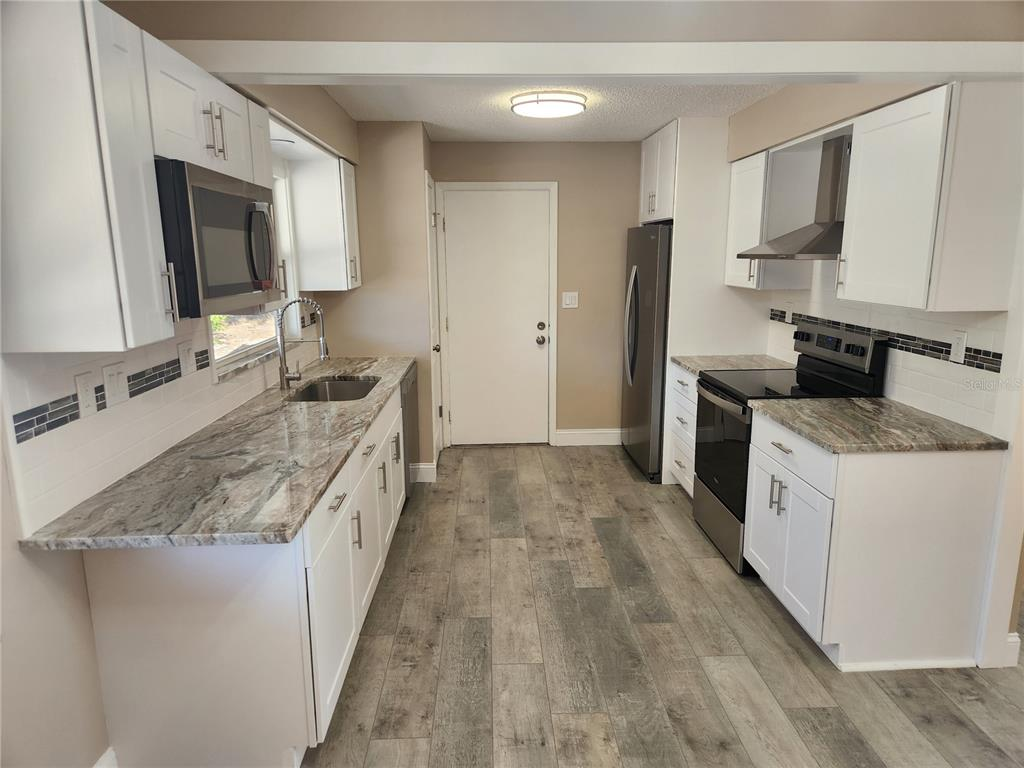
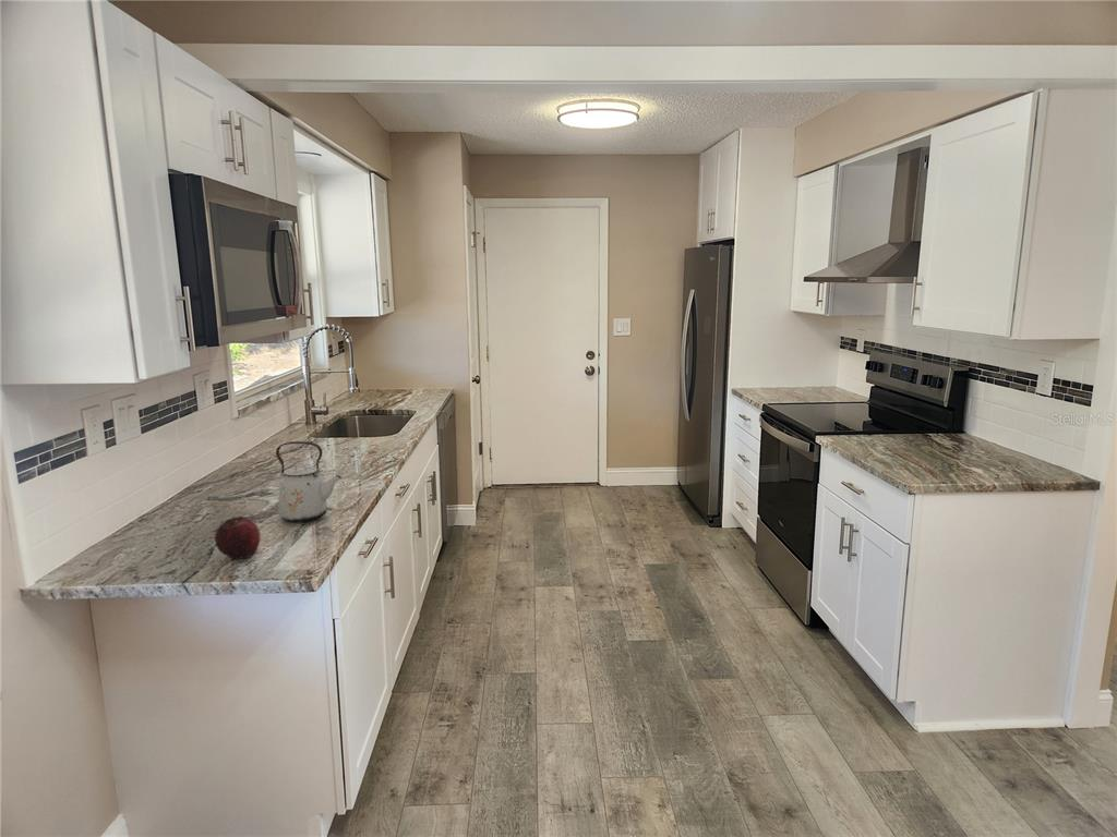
+ kettle (310, 480)
+ fruit (237, 537)
